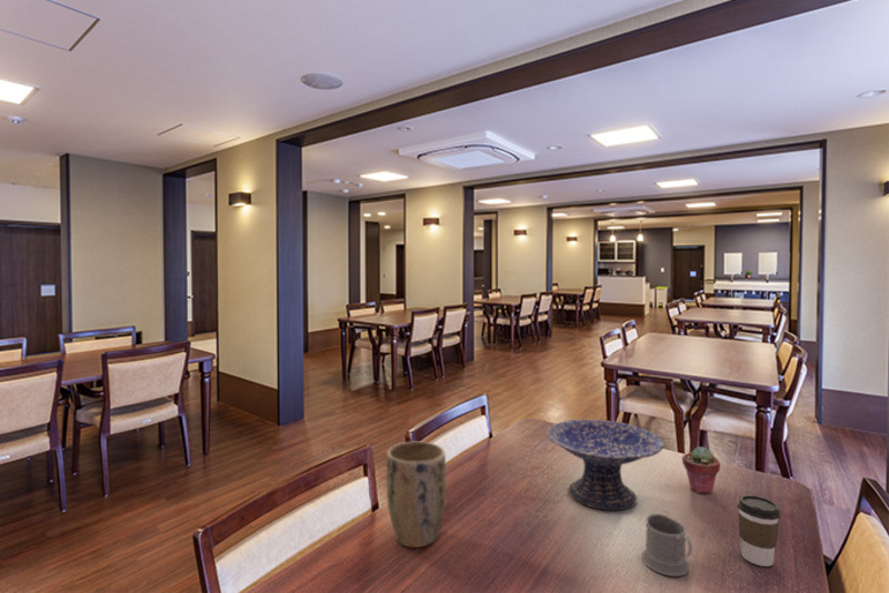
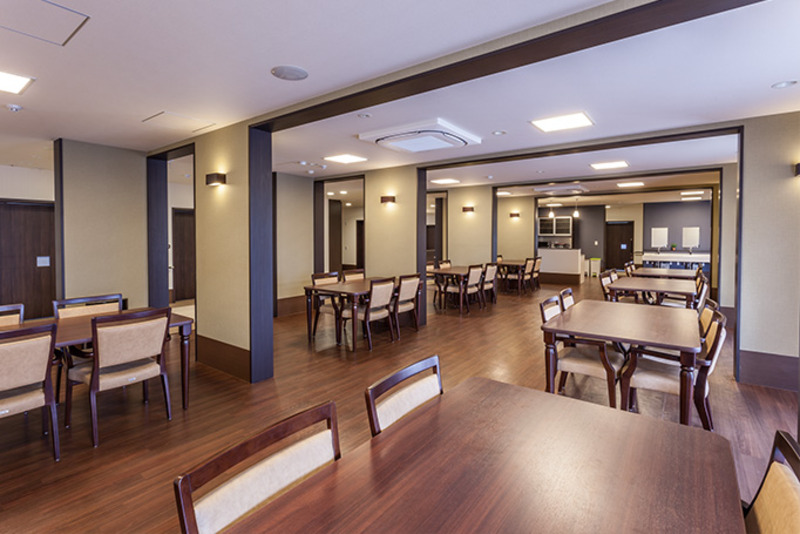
- mug (670, 545)
- coffee cup (758, 530)
- plant pot (416, 493)
- potted succulent (700, 468)
- decorative bowl (601, 464)
